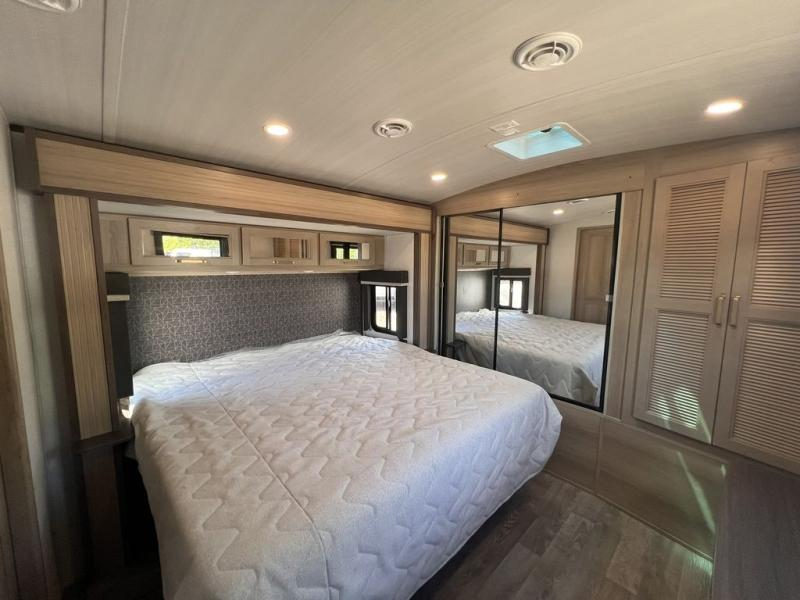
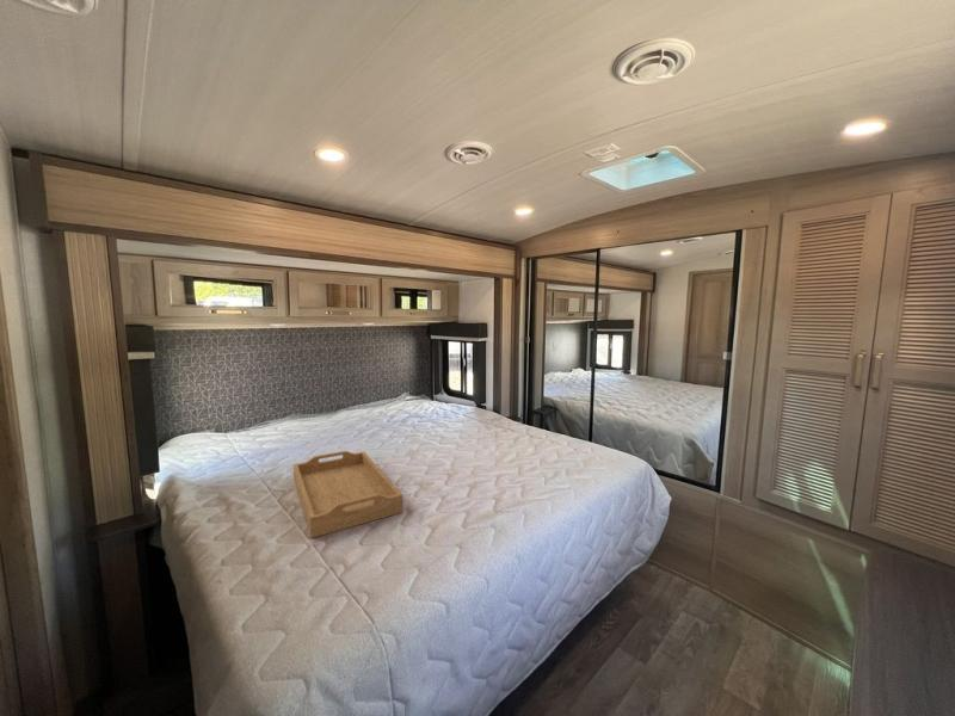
+ serving tray (343, 483)
